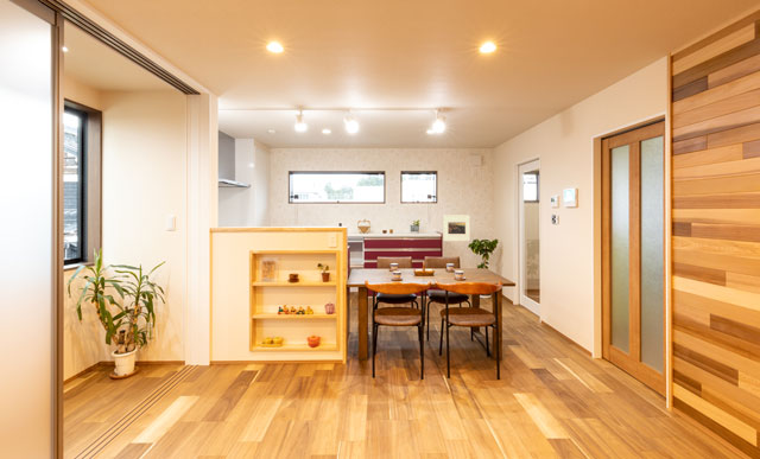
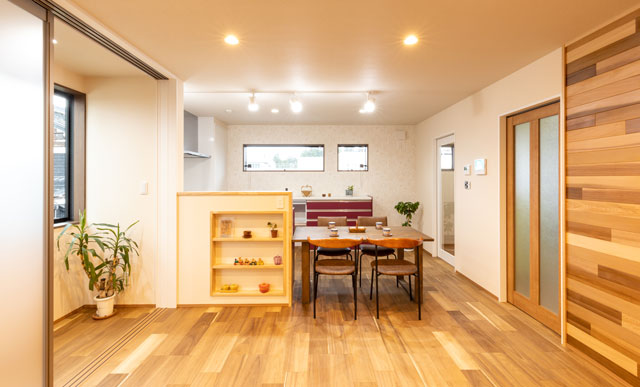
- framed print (456, 228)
